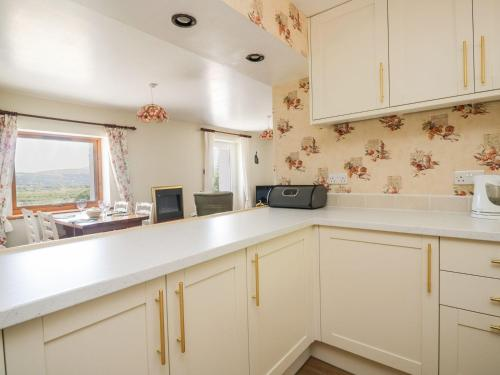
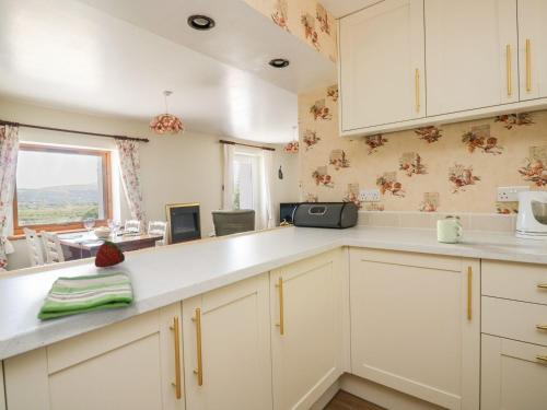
+ dish towel (91, 290)
+ mug (451, 229)
+ fruit (112, 253)
